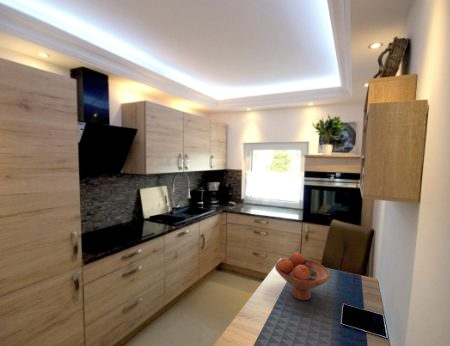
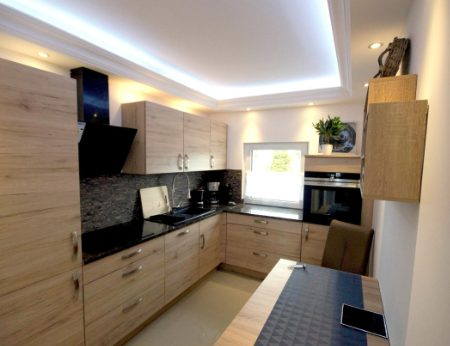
- fruit bowl (301, 276)
